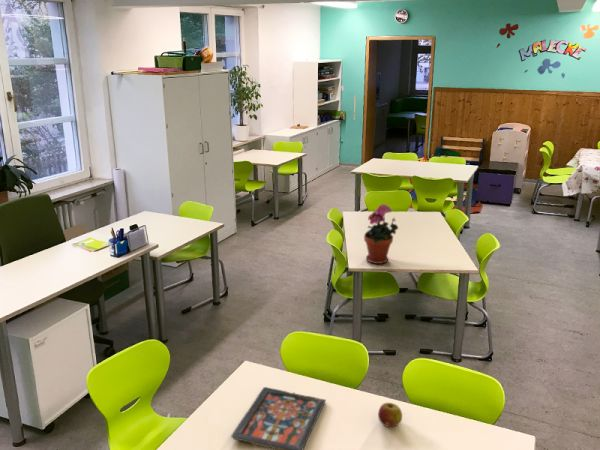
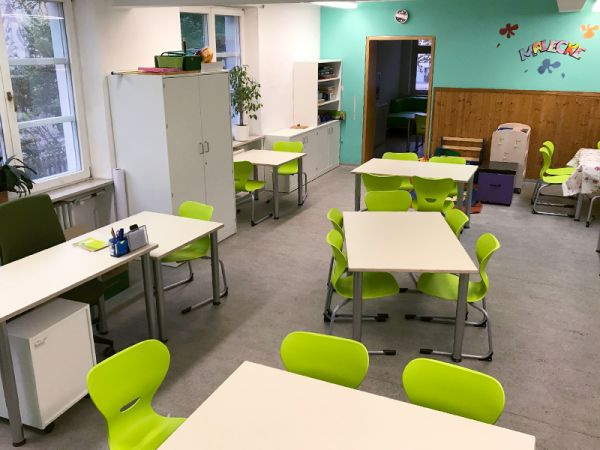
- board game (281, 417)
- potted plant (379, 232)
- fruit (390, 414)
